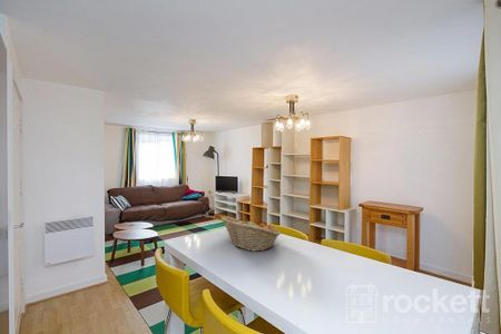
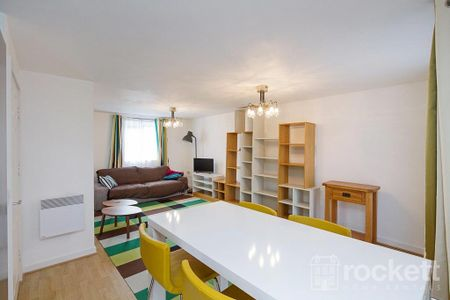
- fruit basket (249, 230)
